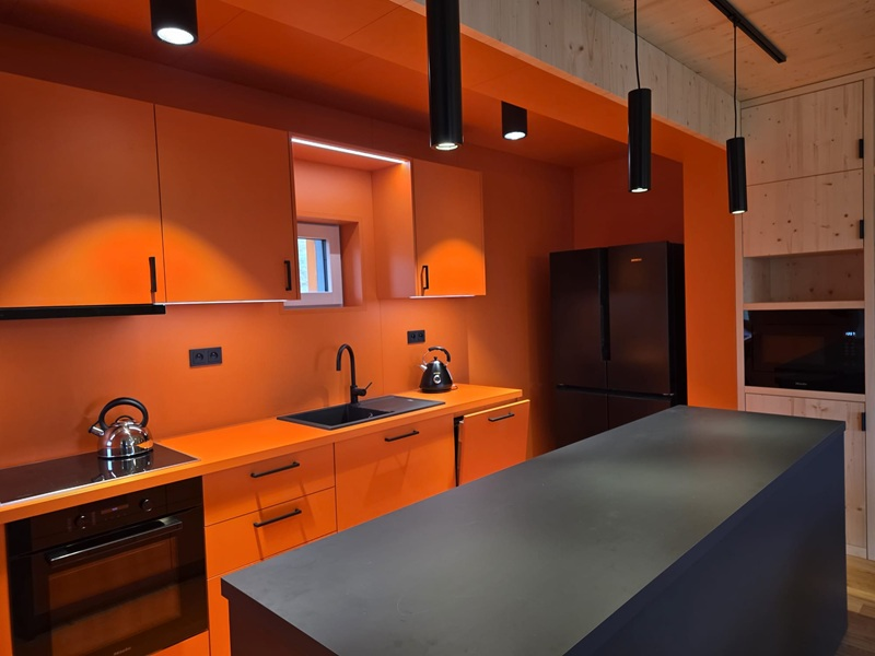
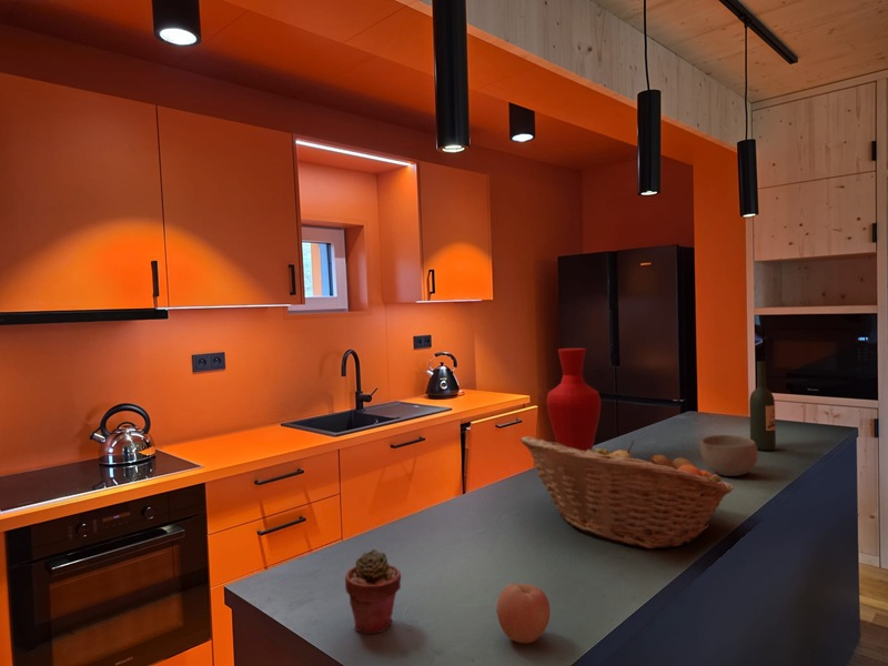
+ apple (523, 612)
+ wine bottle (761, 405)
+ potted succulent (373, 587)
+ bowl (728, 456)
+ vase (573, 407)
+ fruit basket (618, 477)
